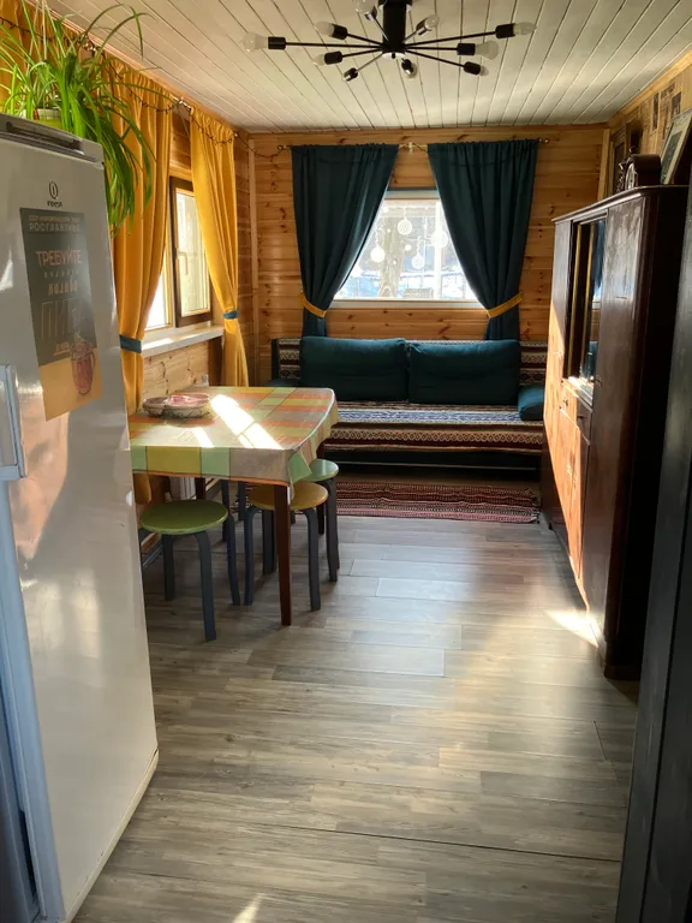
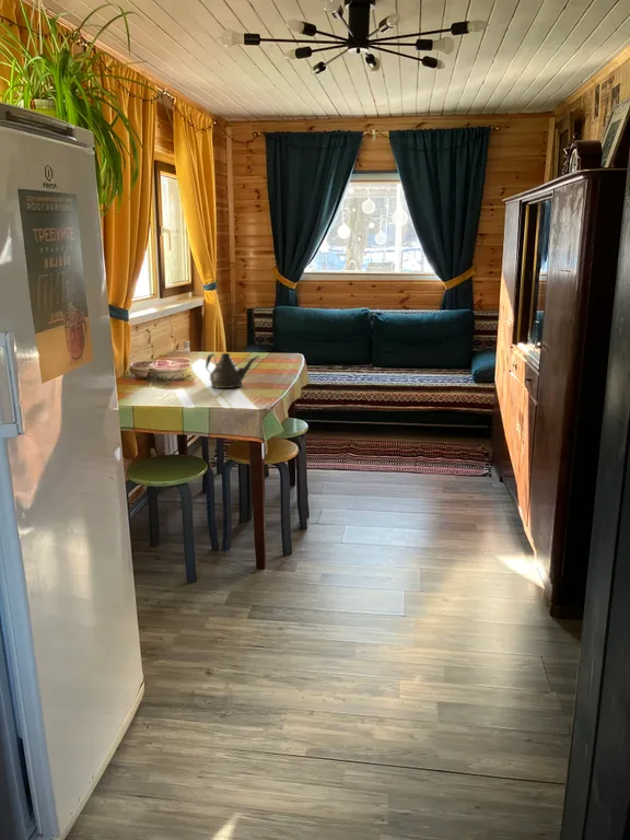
+ teapot (232, 370)
